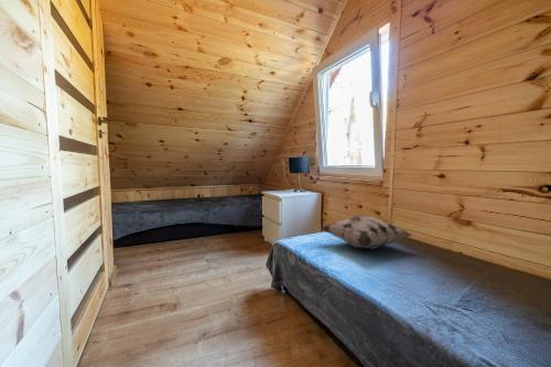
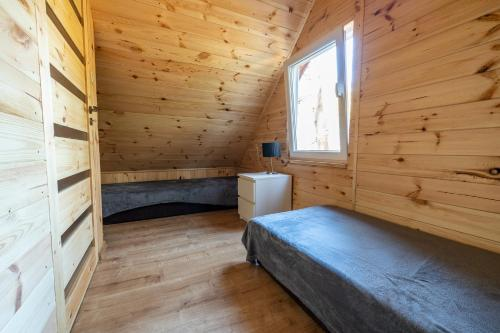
- decorative pillow (364, 230)
